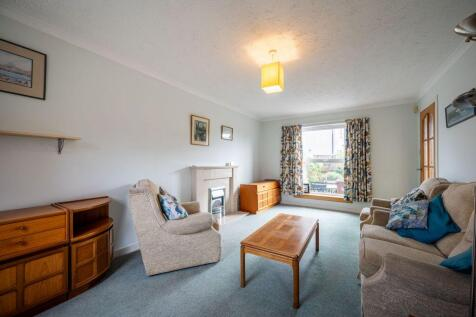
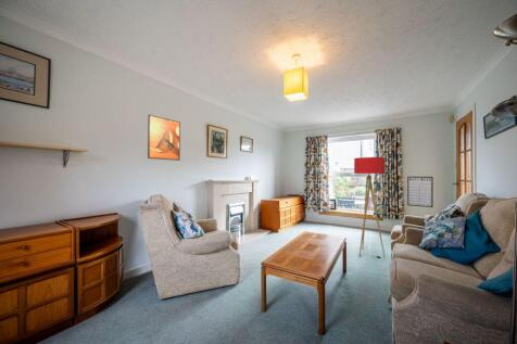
+ writing board (419, 191)
+ floor lamp (367, 204)
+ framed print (165, 139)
